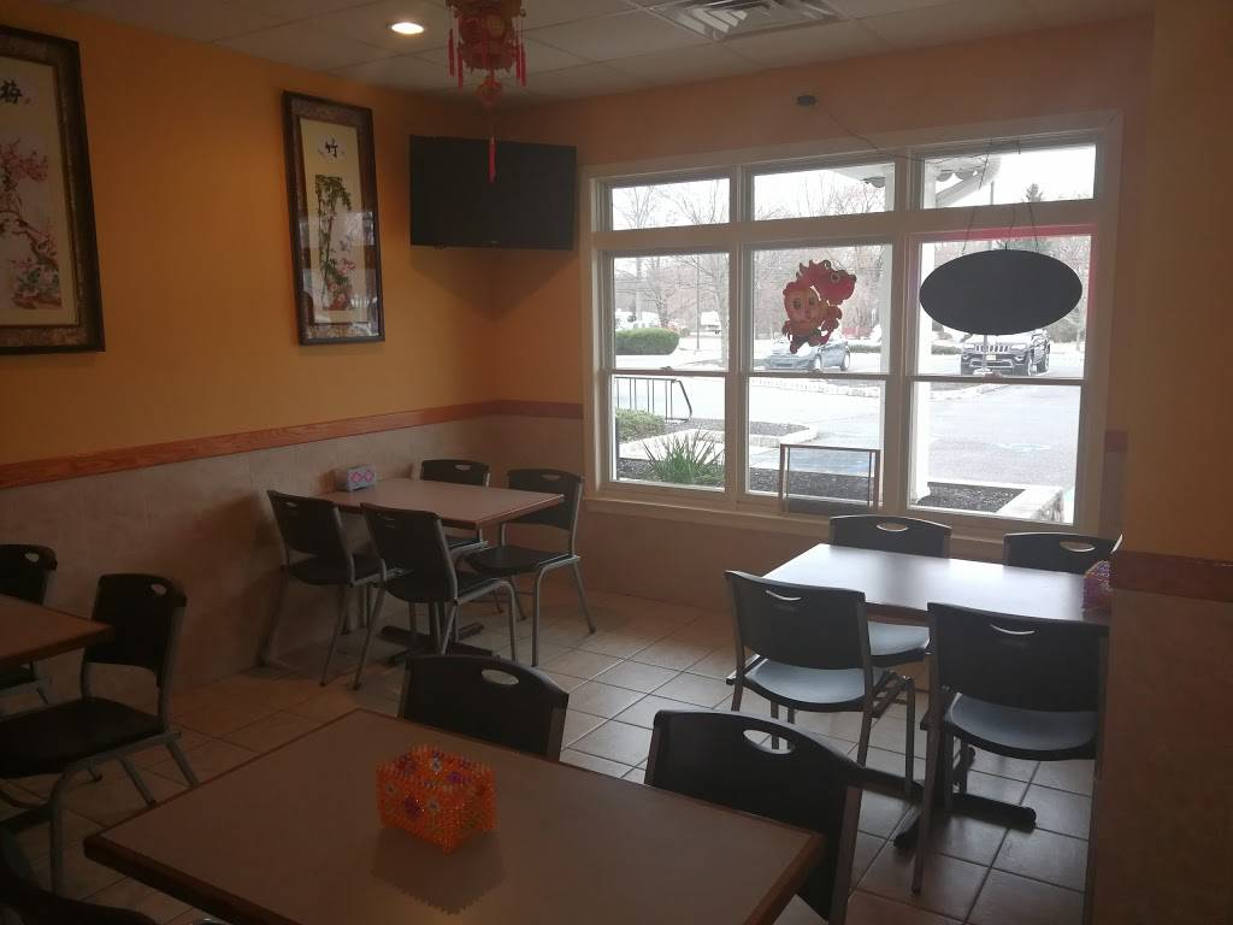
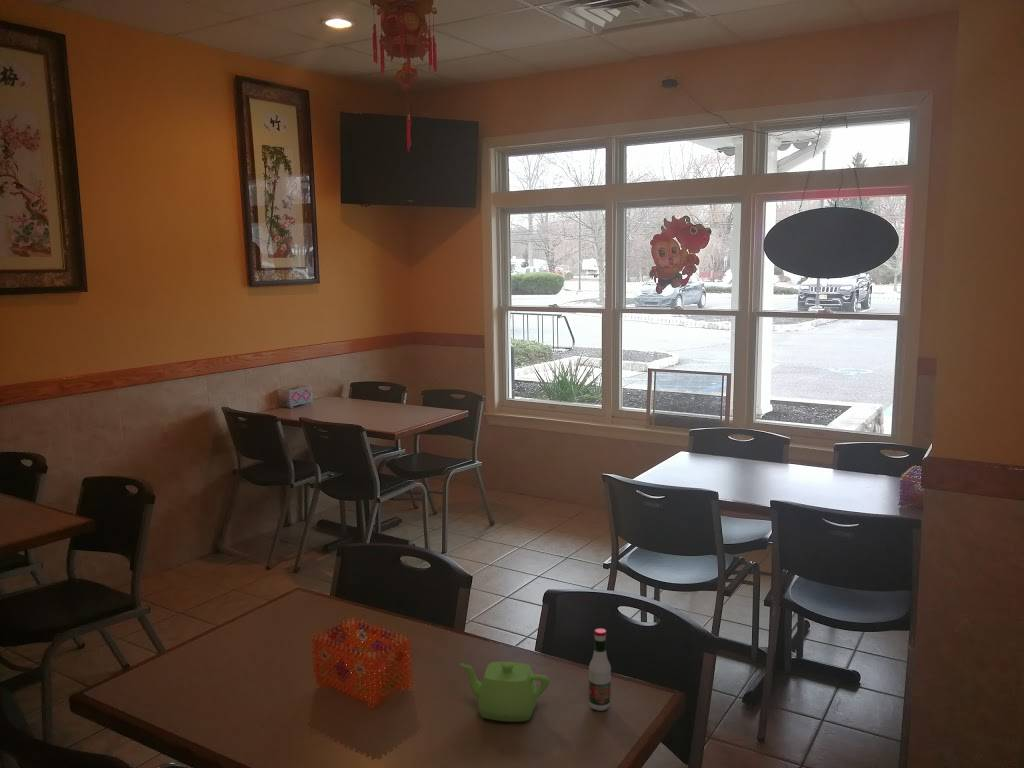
+ tabasco sauce (599, 669)
+ teapot (504, 687)
